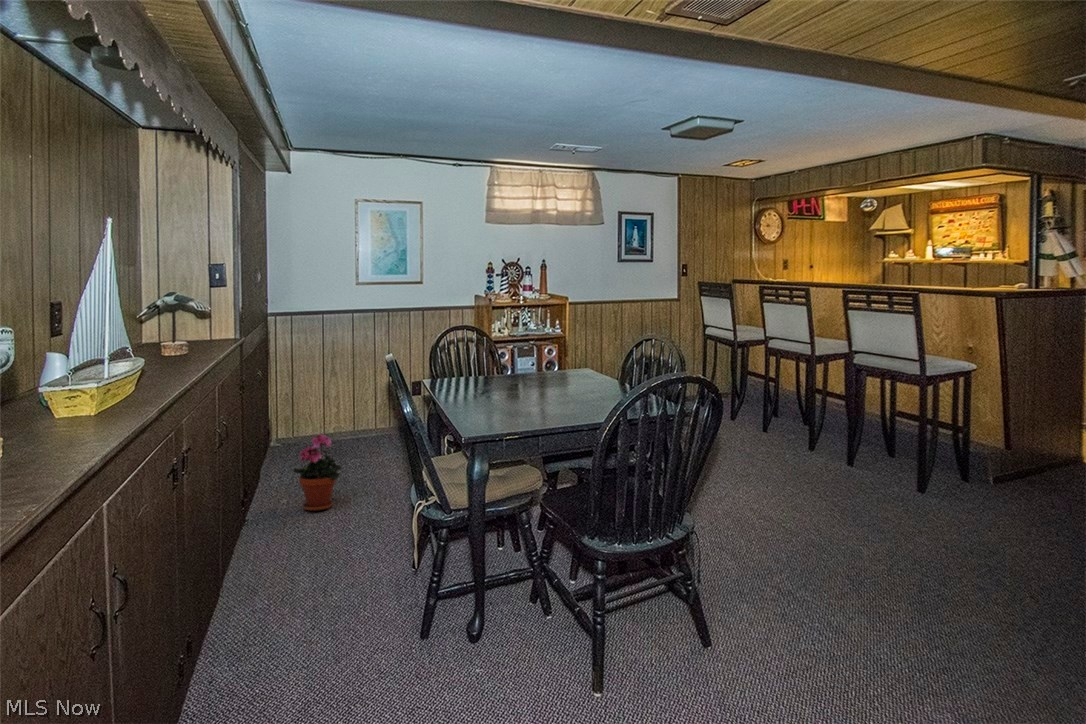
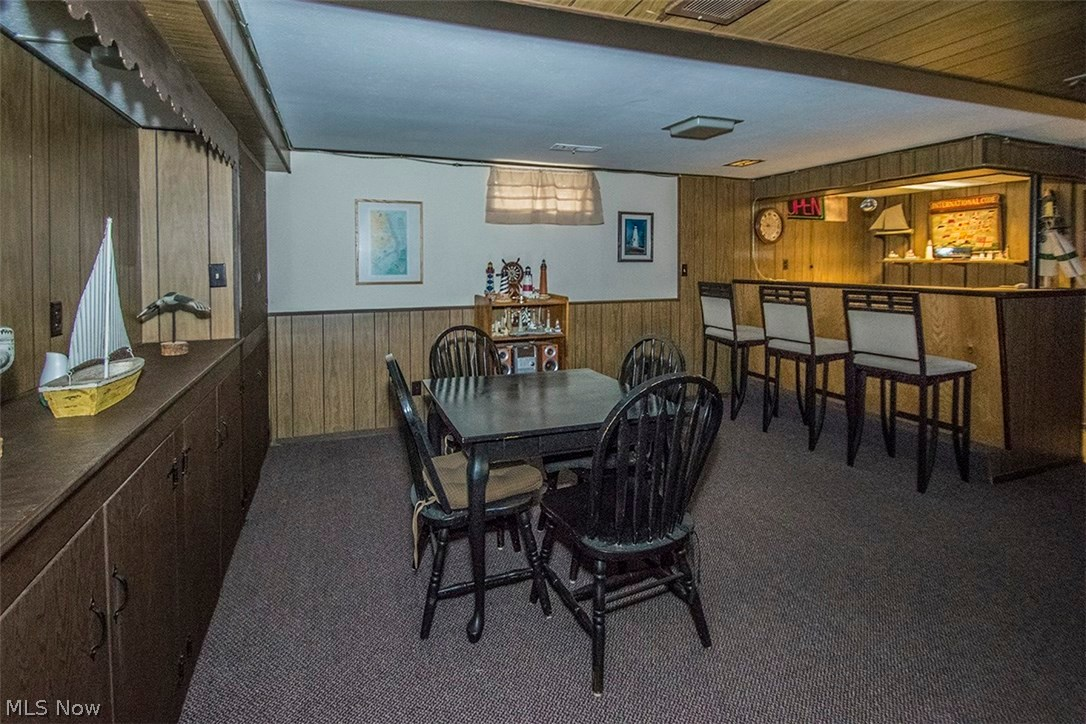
- potted plant (317, 471)
